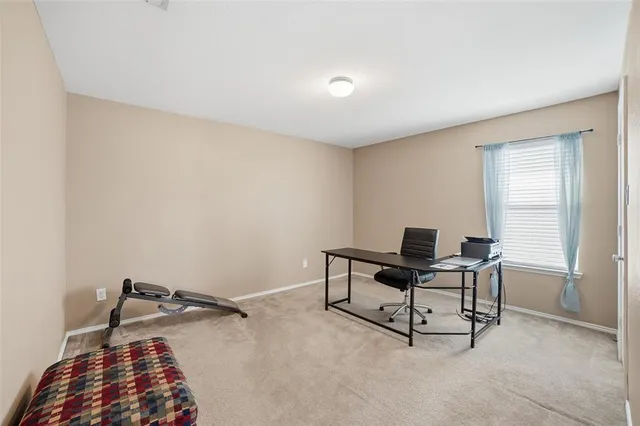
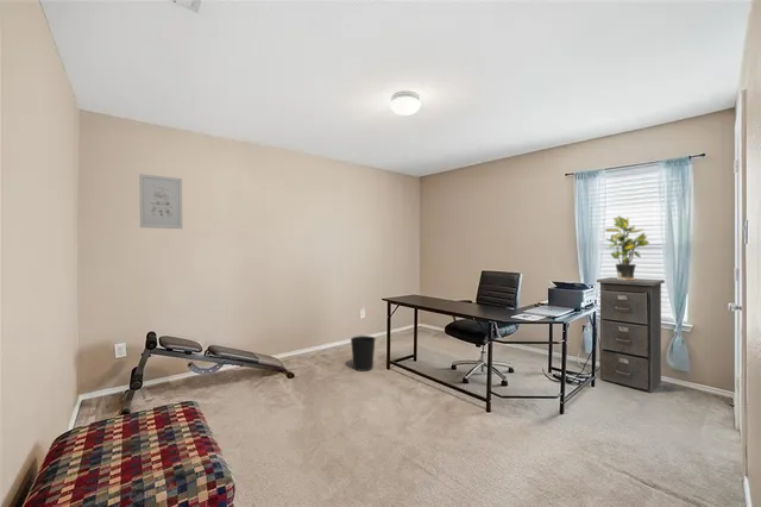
+ wall art (161, 202)
+ filing cabinet (629, 331)
+ potted plant (625, 248)
+ wastebasket (363, 352)
